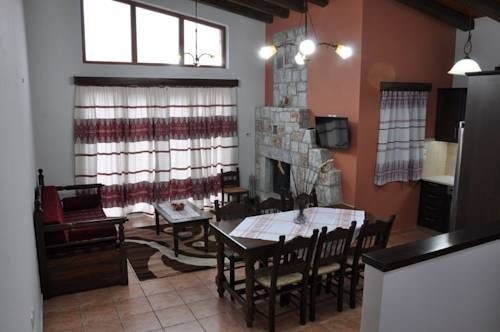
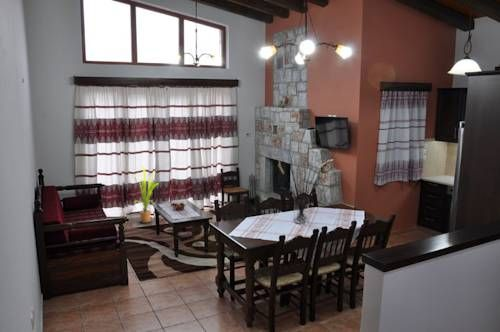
+ house plant (143, 193)
